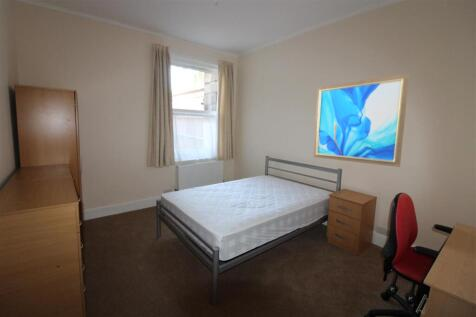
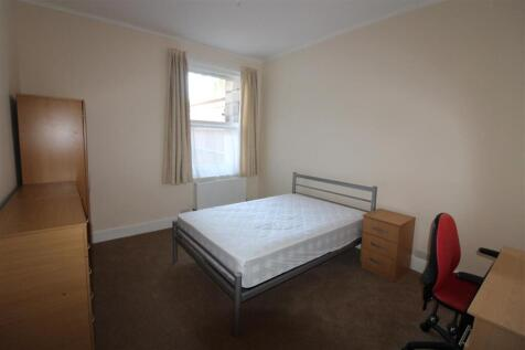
- wall art (353, 122)
